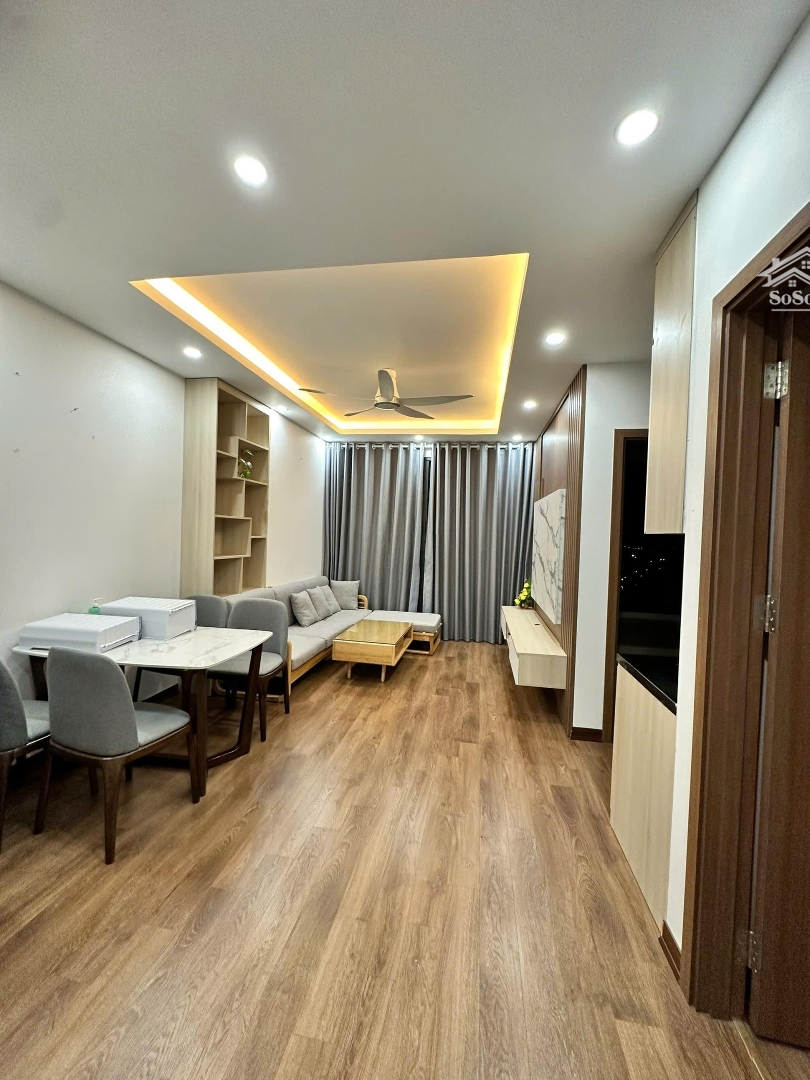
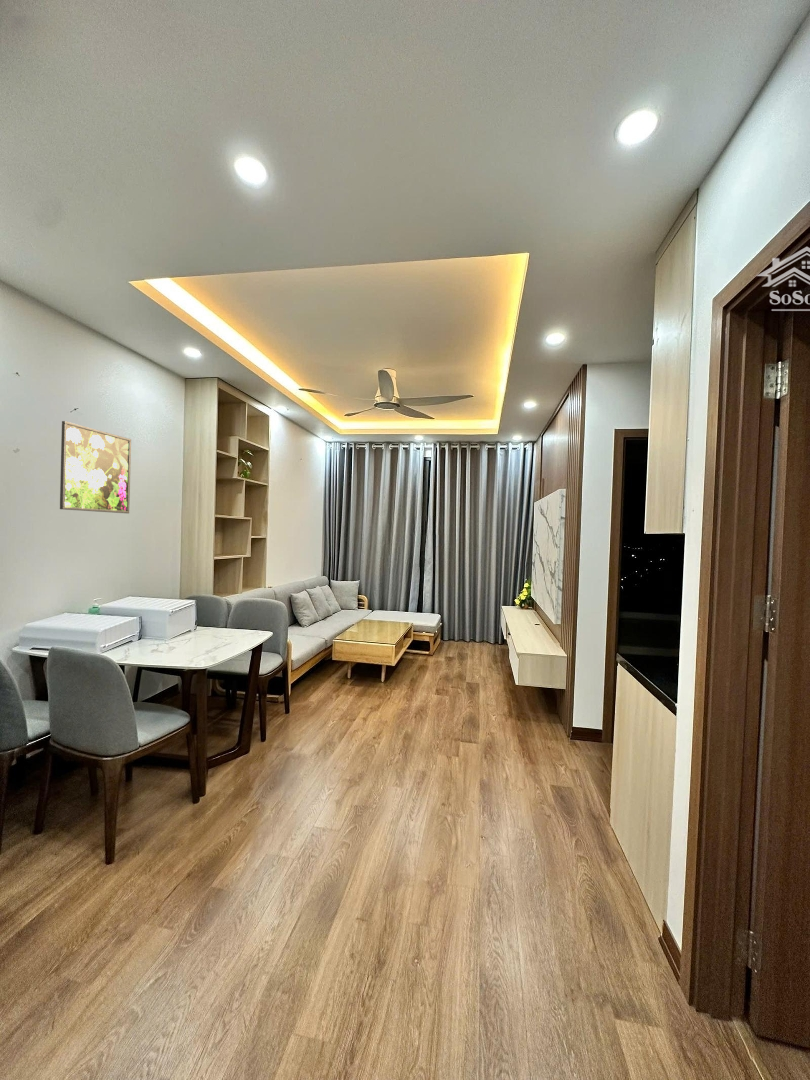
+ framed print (98, 471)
